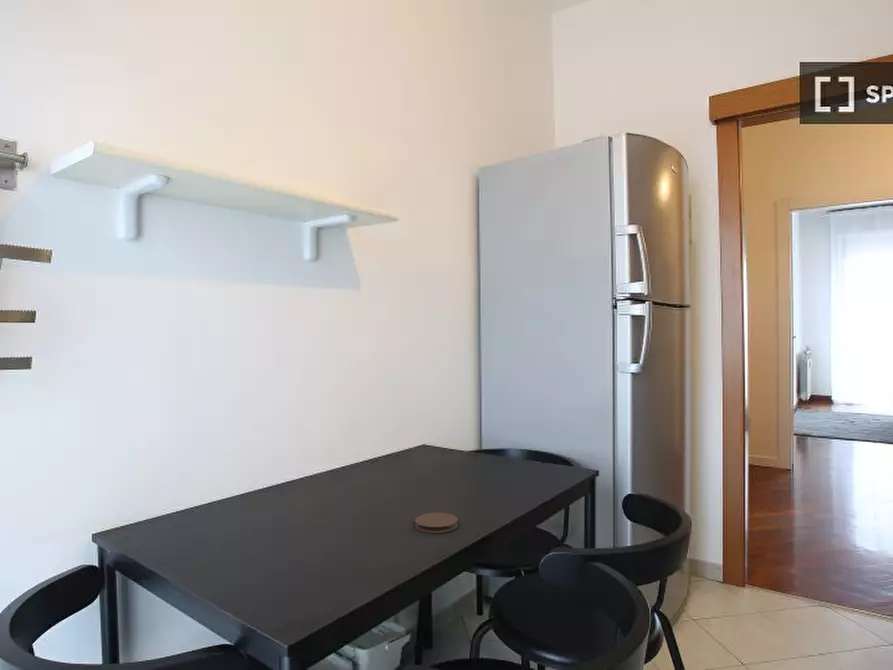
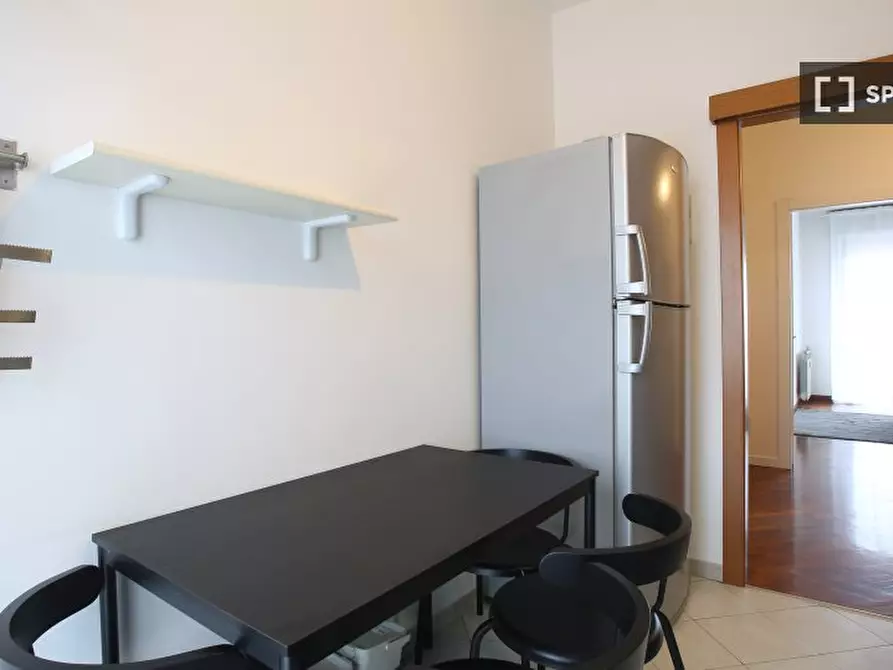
- coaster (436, 522)
